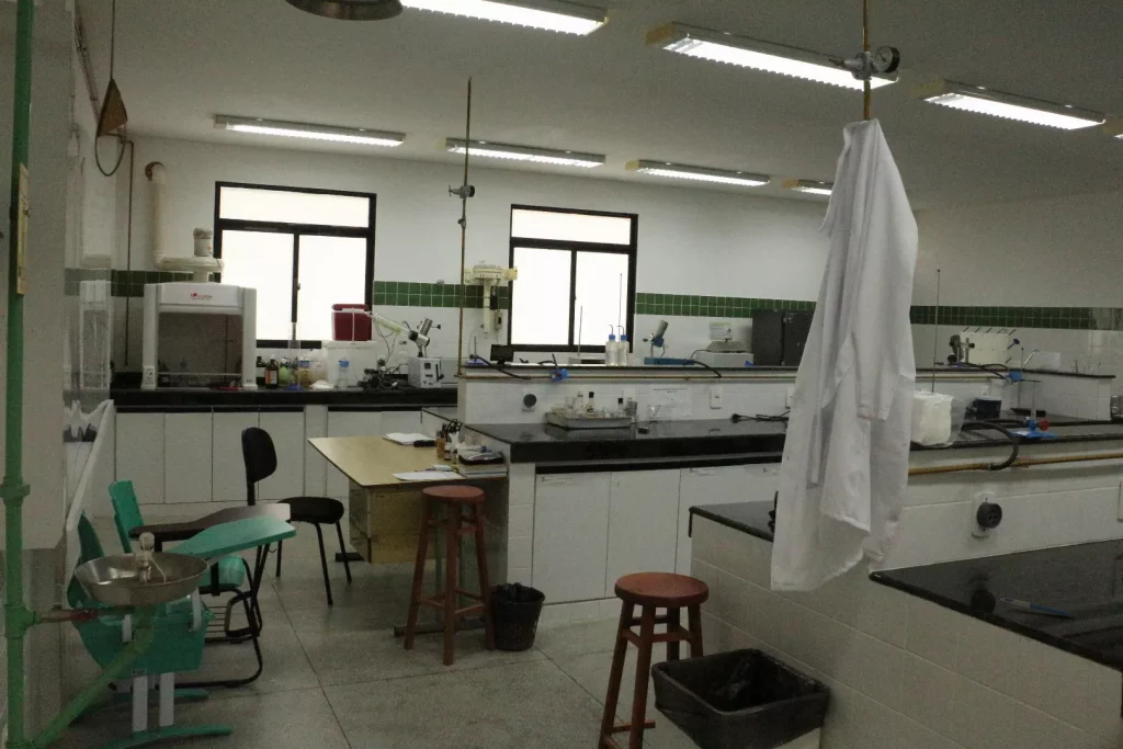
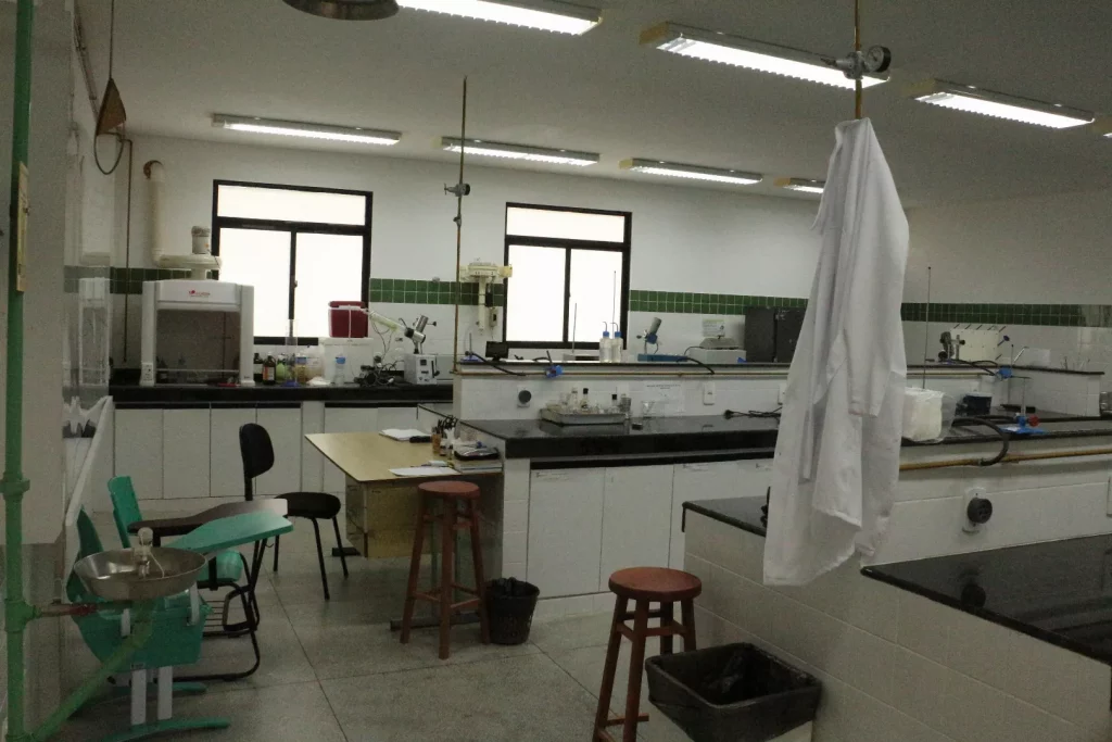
- pen (1035, 606)
